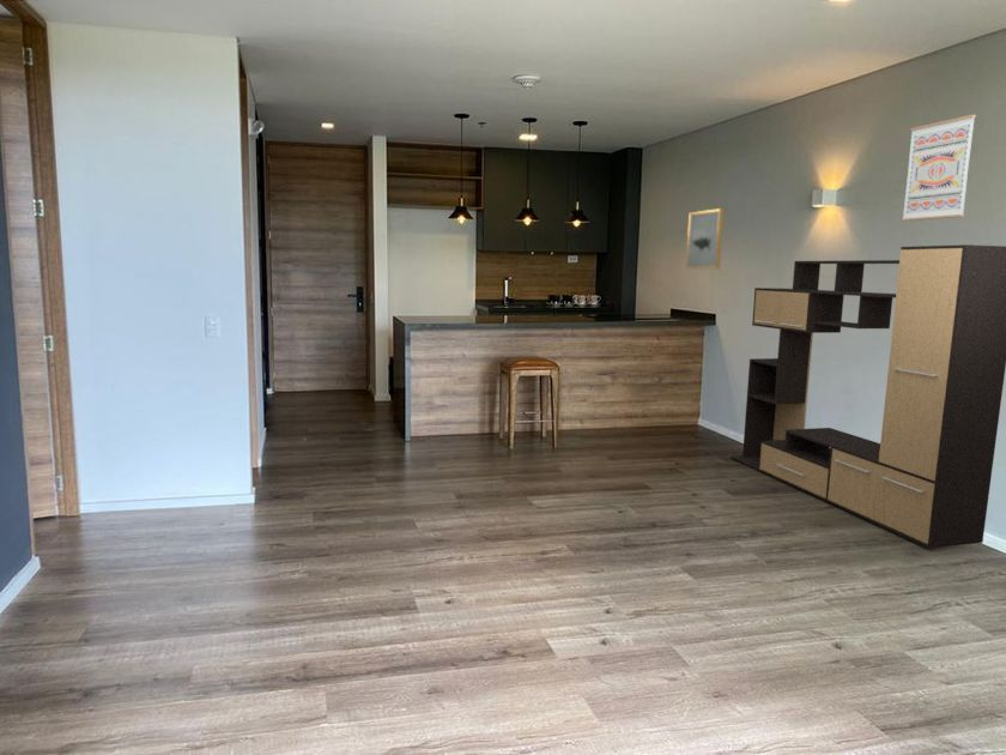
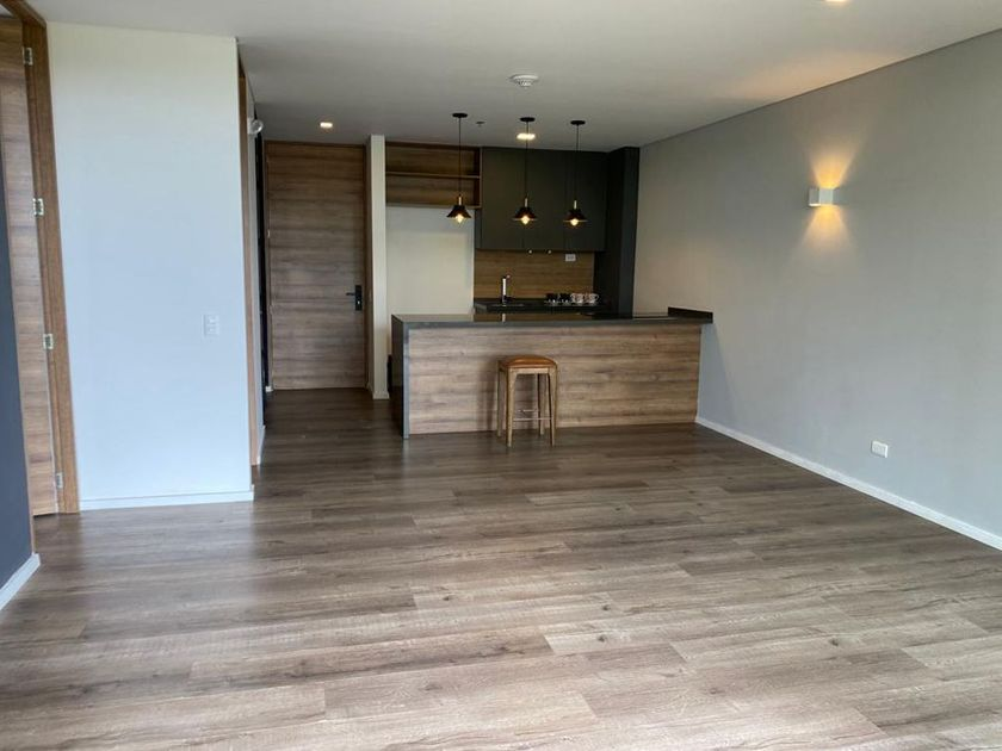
- media console (808, 374)
- wall art (937, 170)
- wall art (703, 240)
